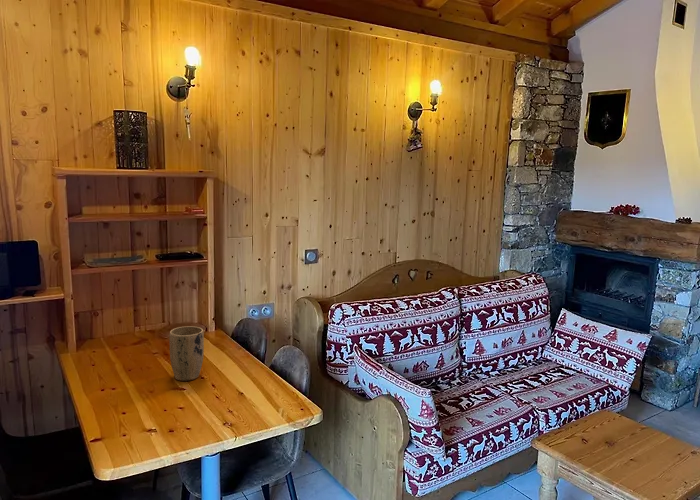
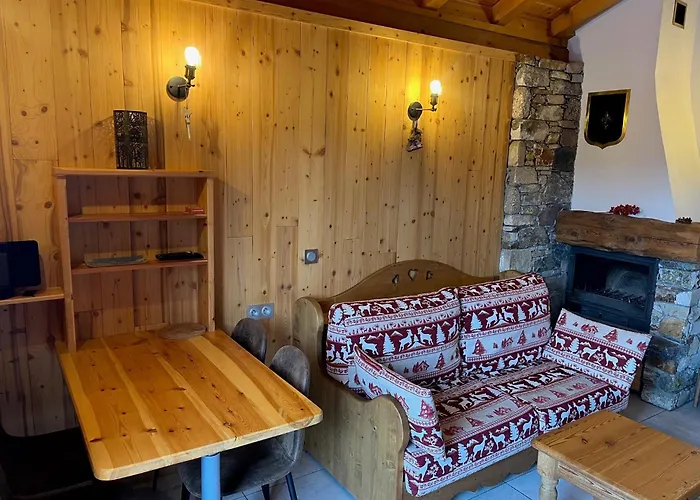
- plant pot (187, 353)
